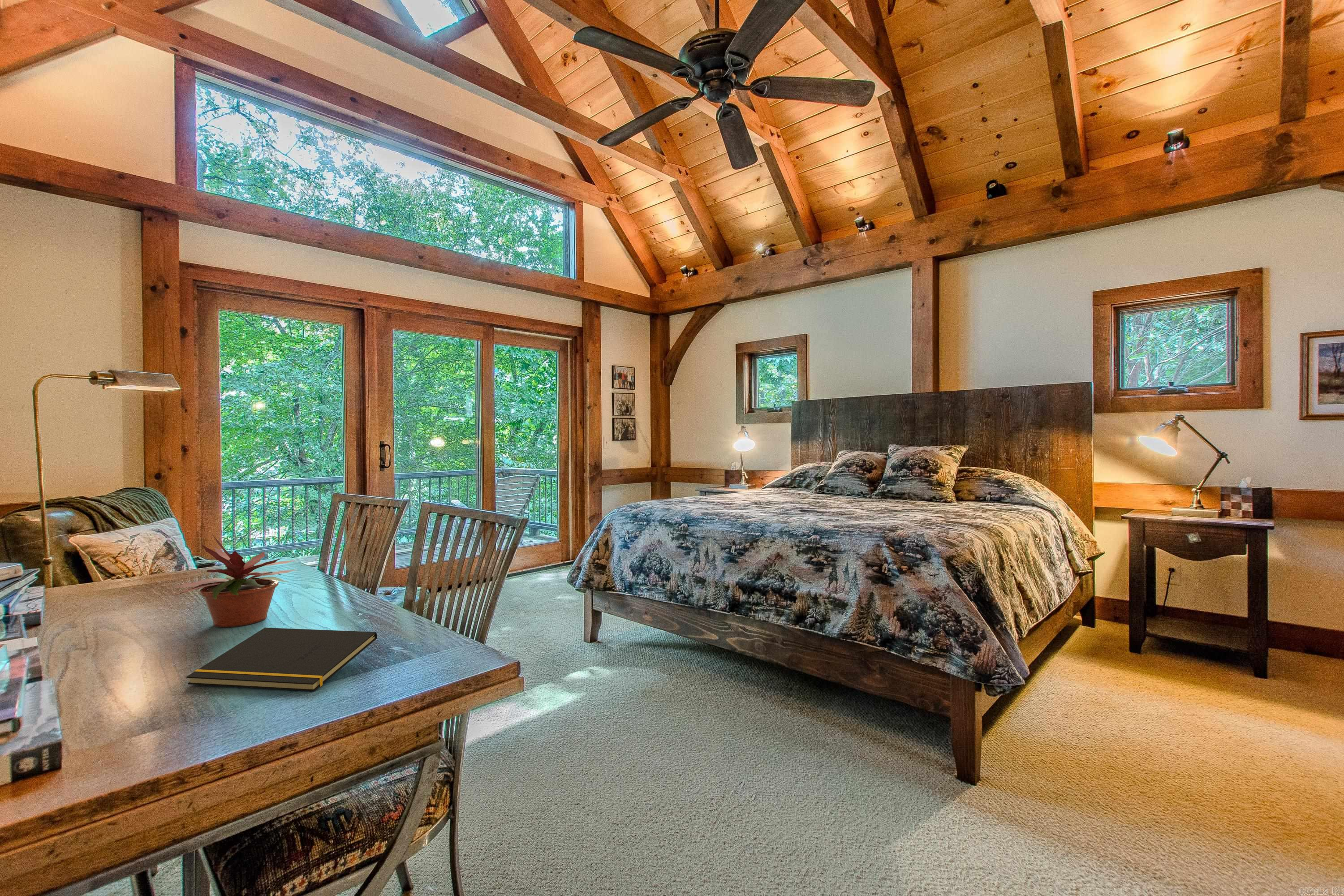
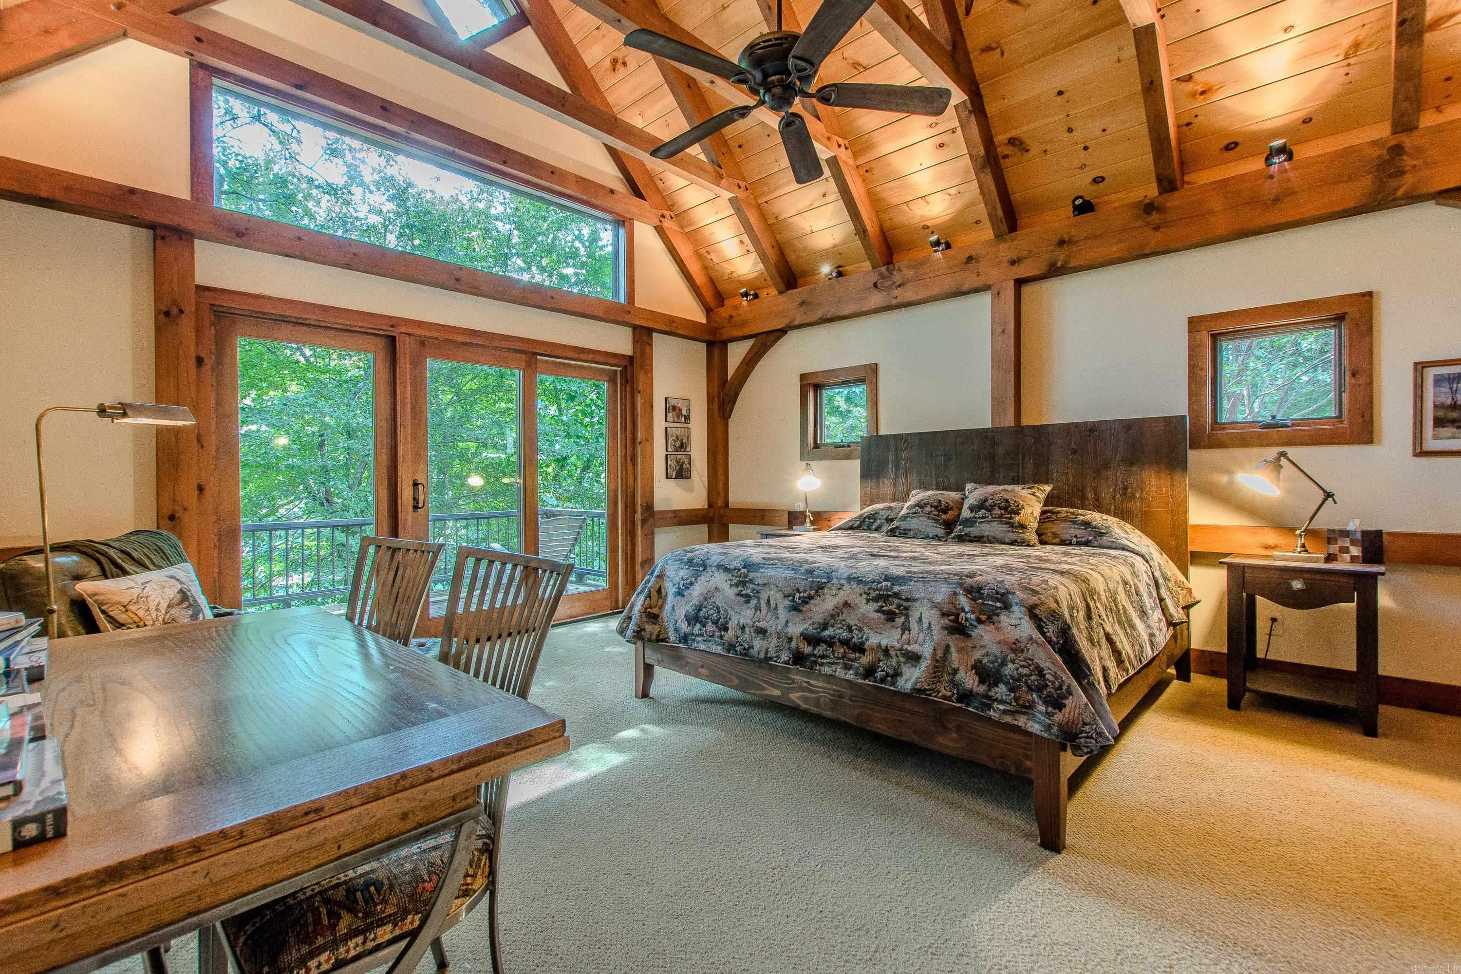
- potted plant (238, 575)
- notepad (288, 656)
